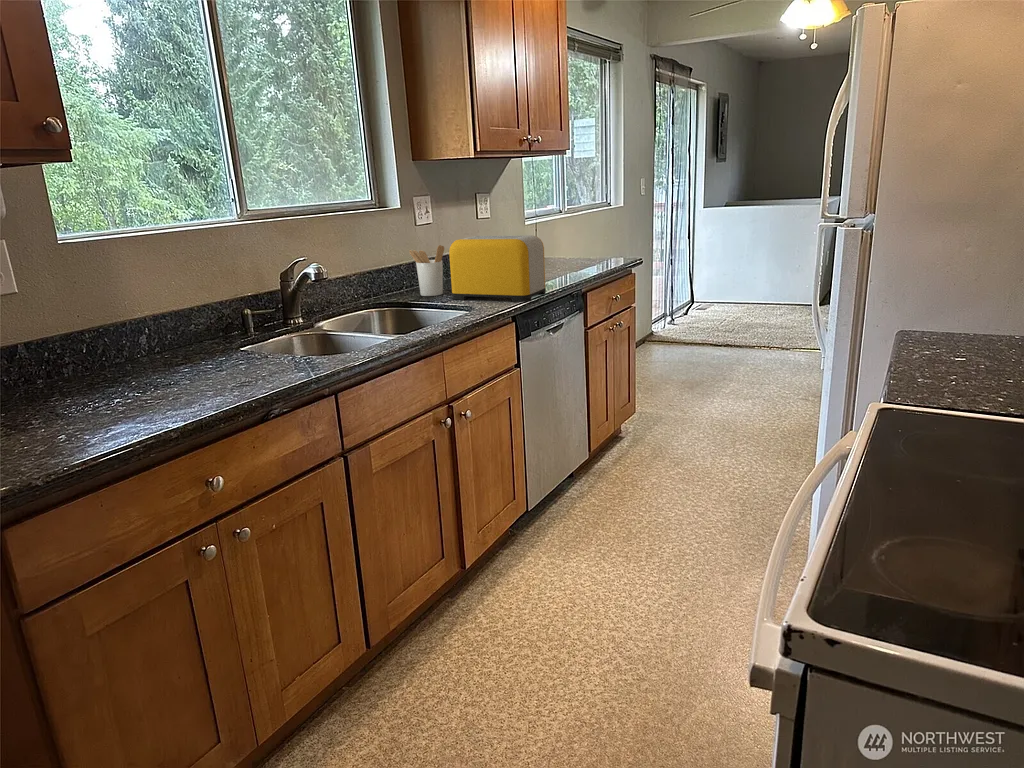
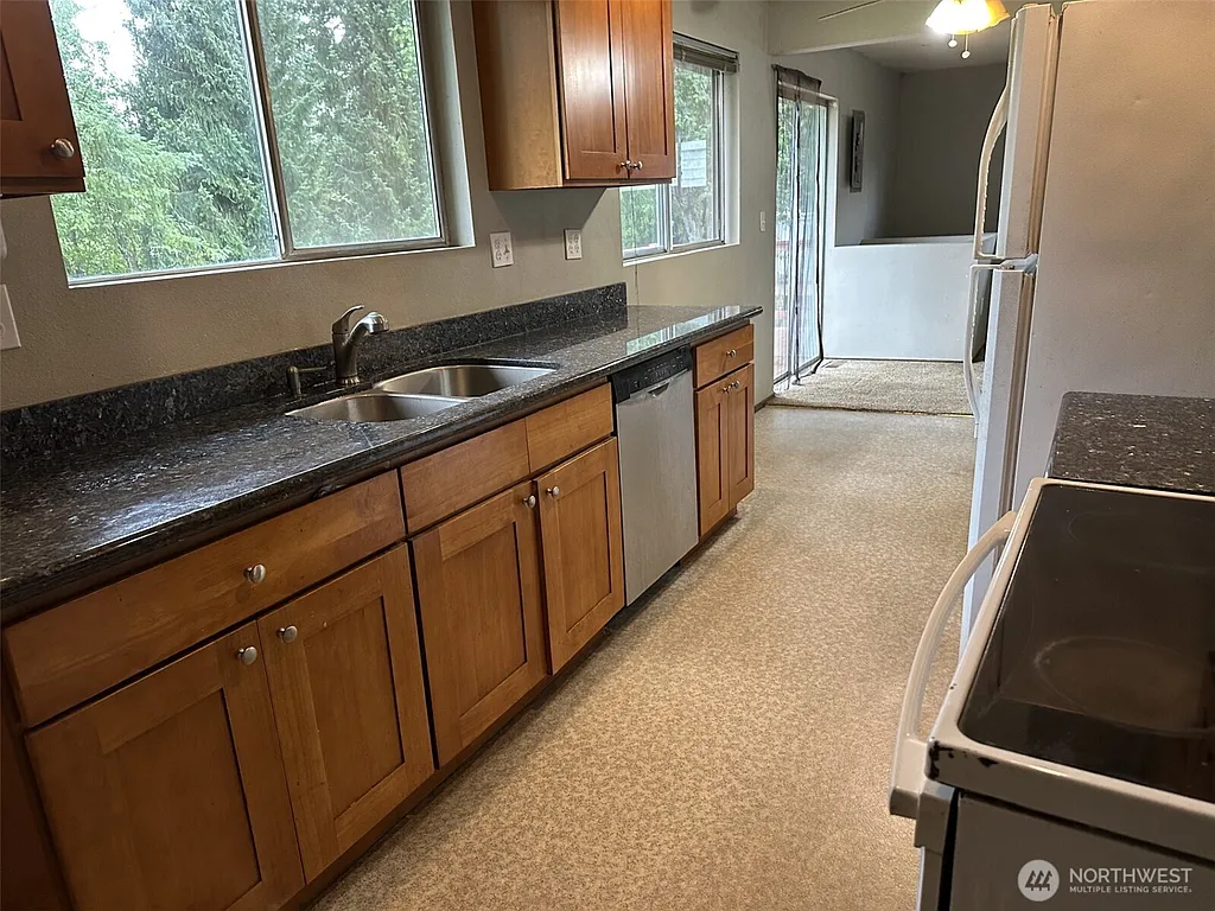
- toaster (494, 267)
- utensil holder (426, 270)
